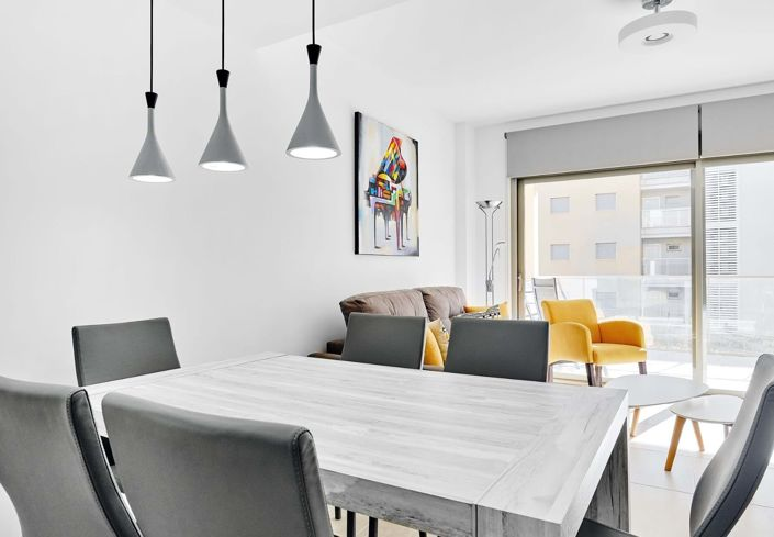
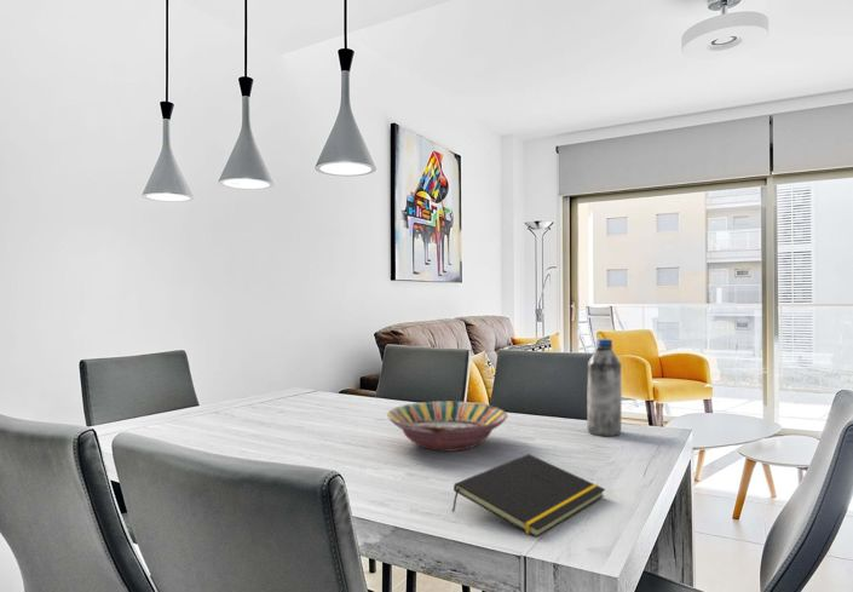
+ notepad (531, 489)
+ water bottle (604, 385)
+ serving bowl (446, 427)
